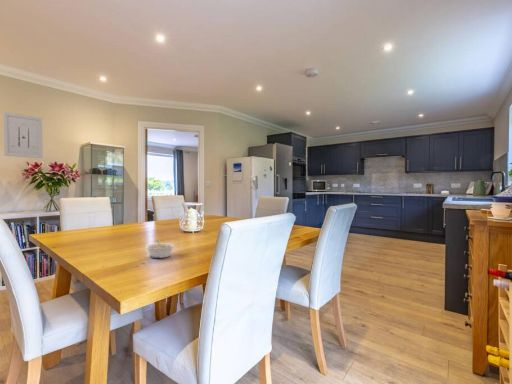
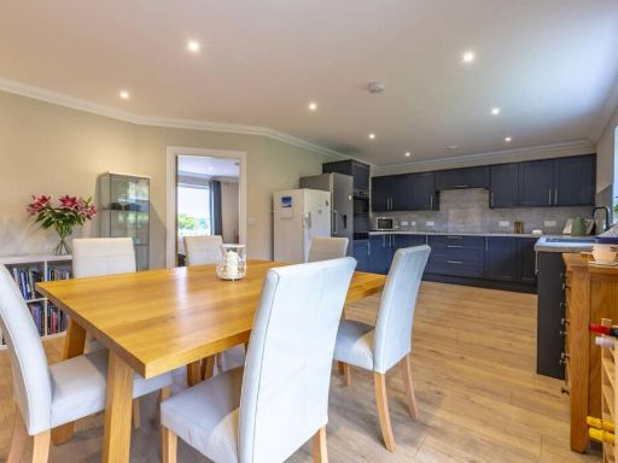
- wall art (23, 136)
- legume (159, 249)
